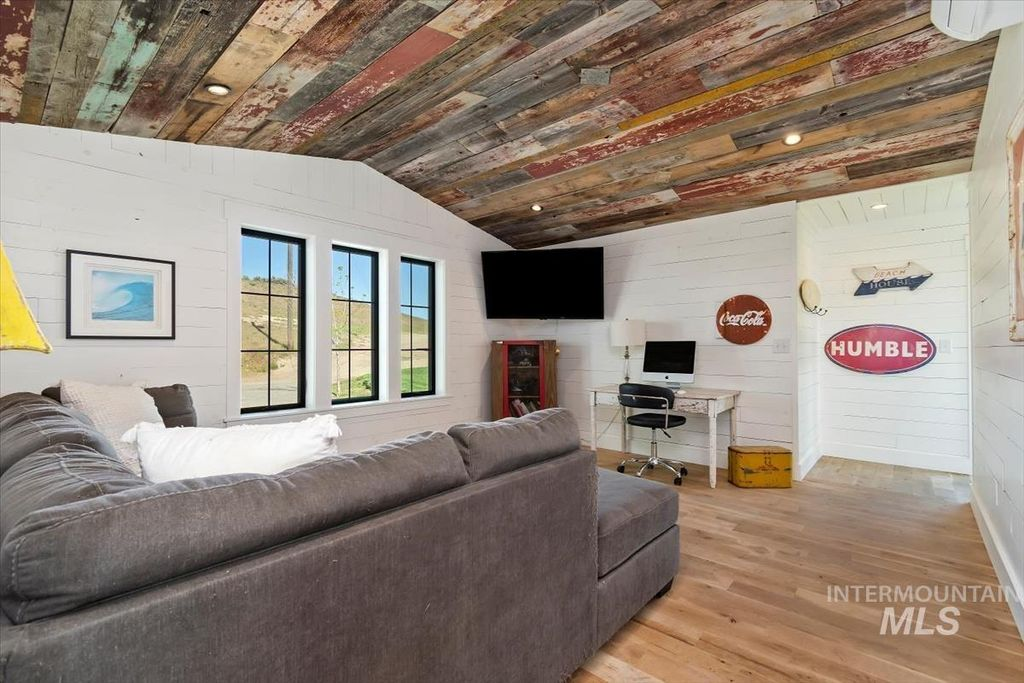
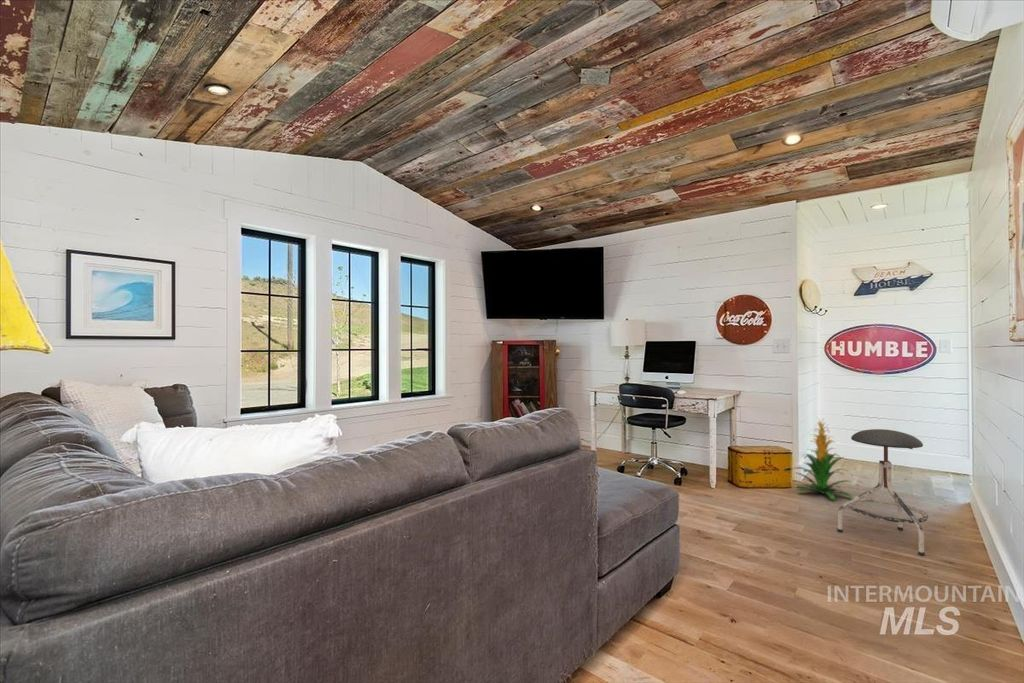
+ stool (887, 483)
+ indoor plant (822, 455)
